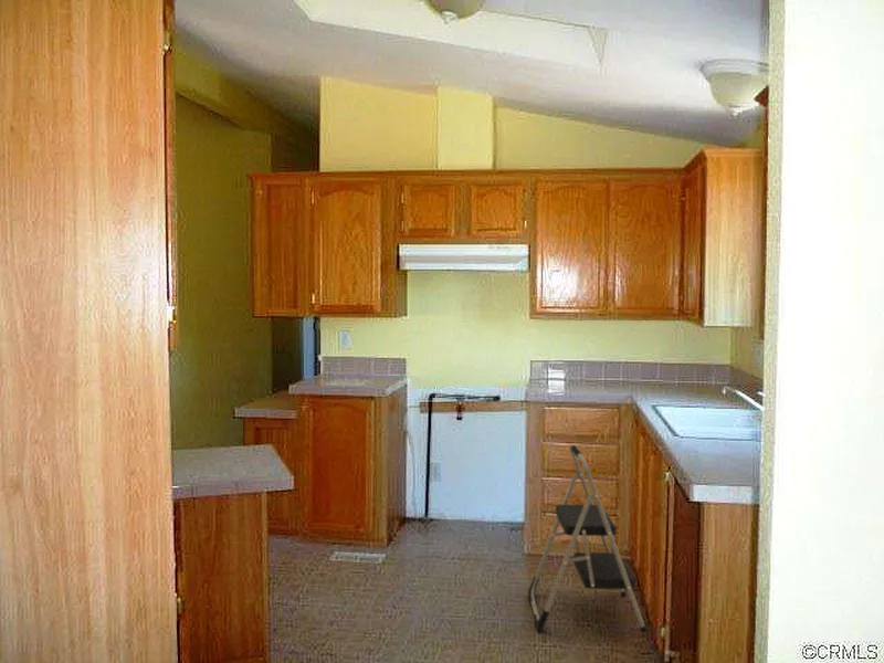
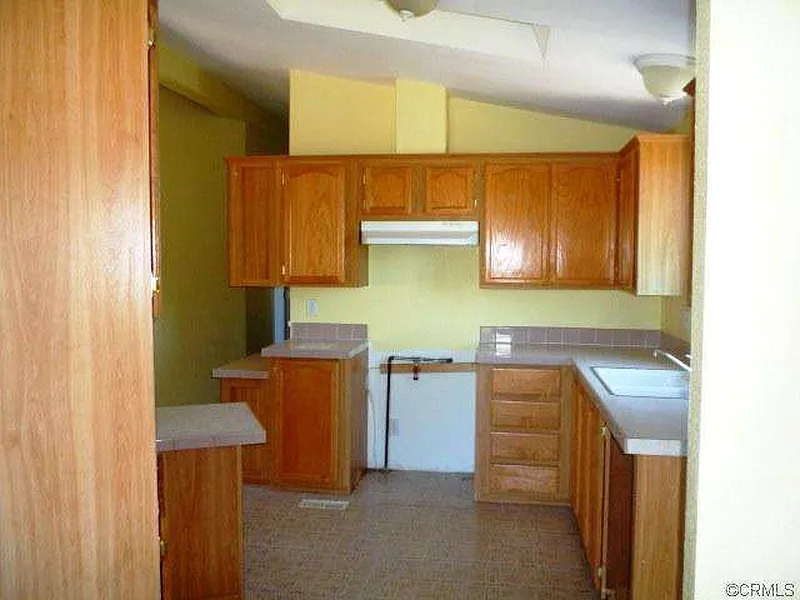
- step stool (585, 530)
